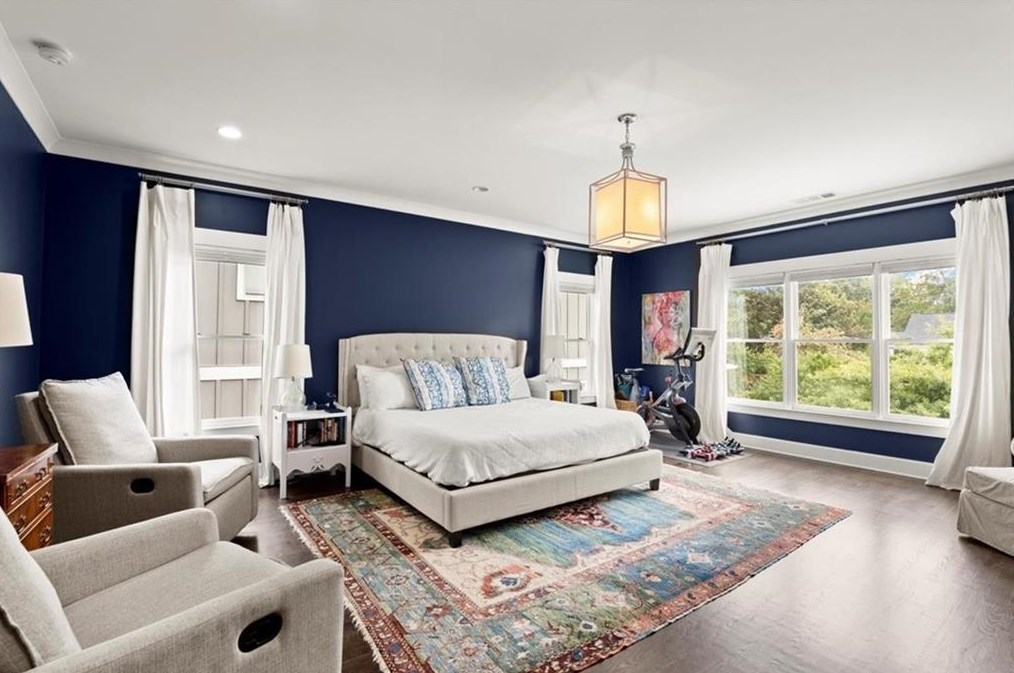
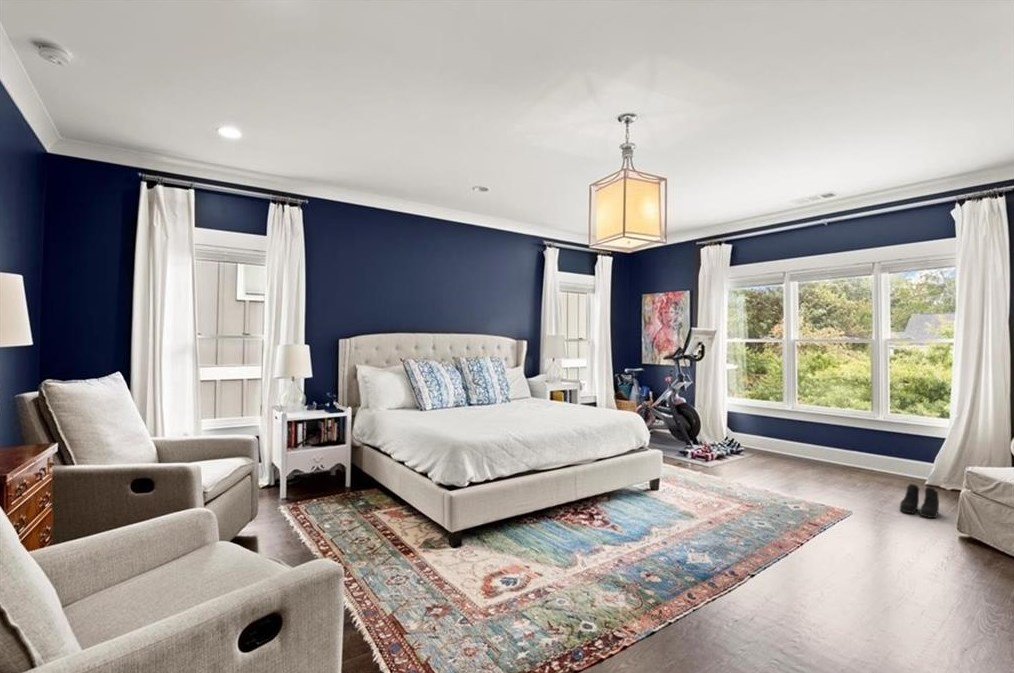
+ boots (918, 499)
